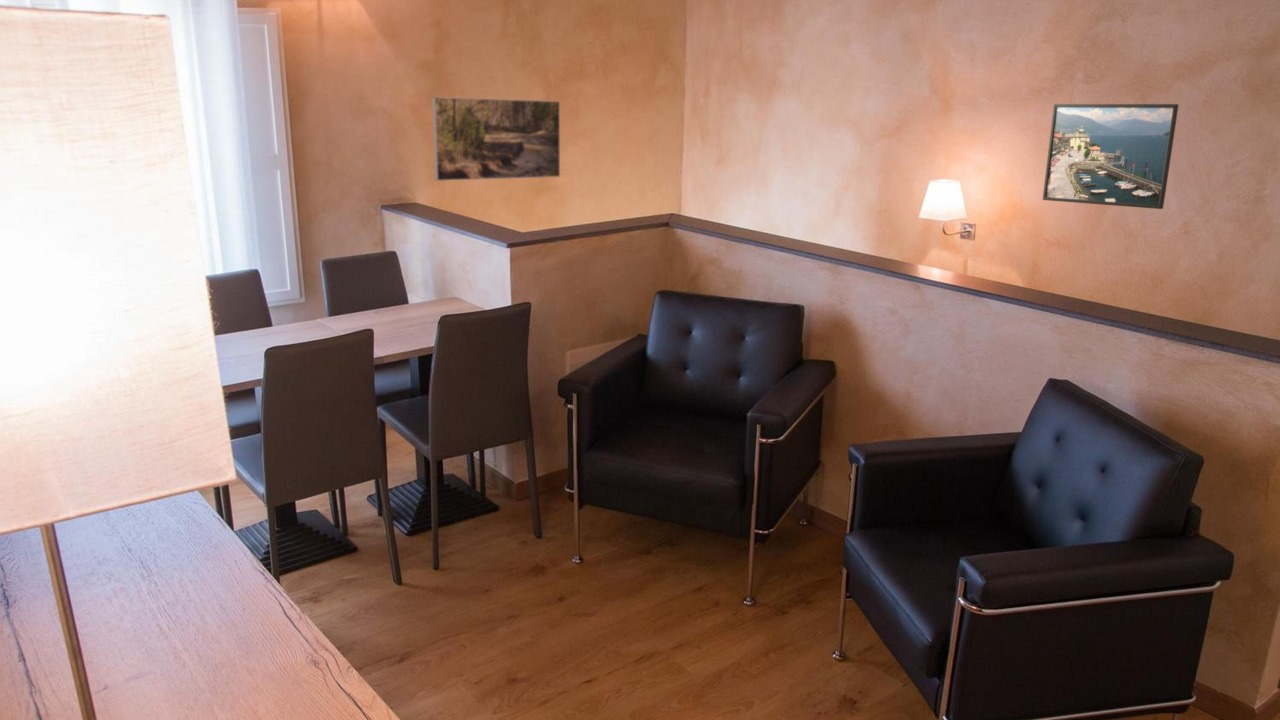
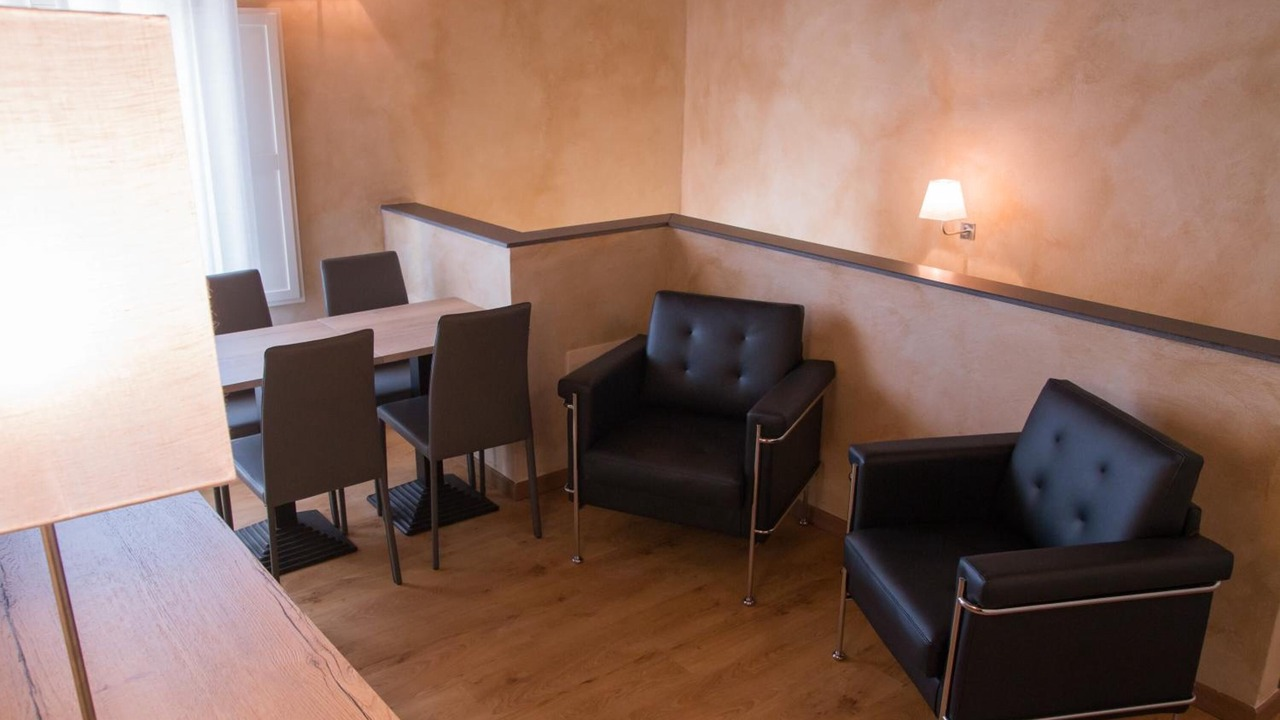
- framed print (499, 139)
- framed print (1106, 154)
